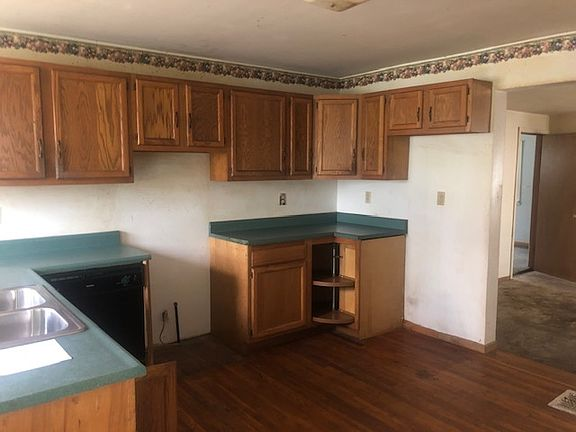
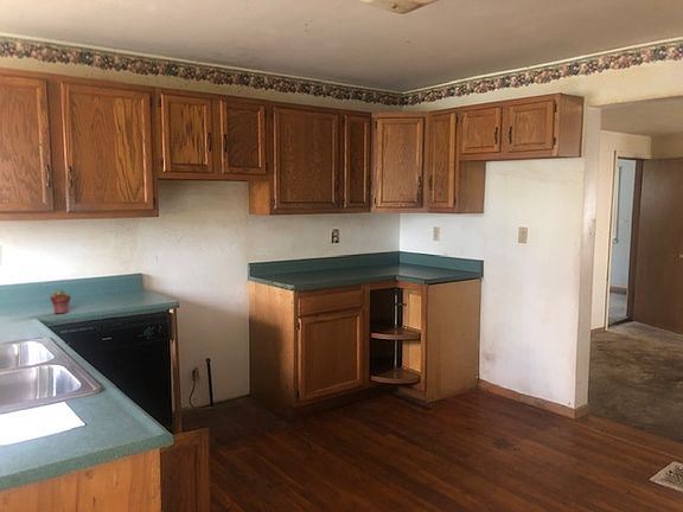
+ potted succulent (60, 300)
